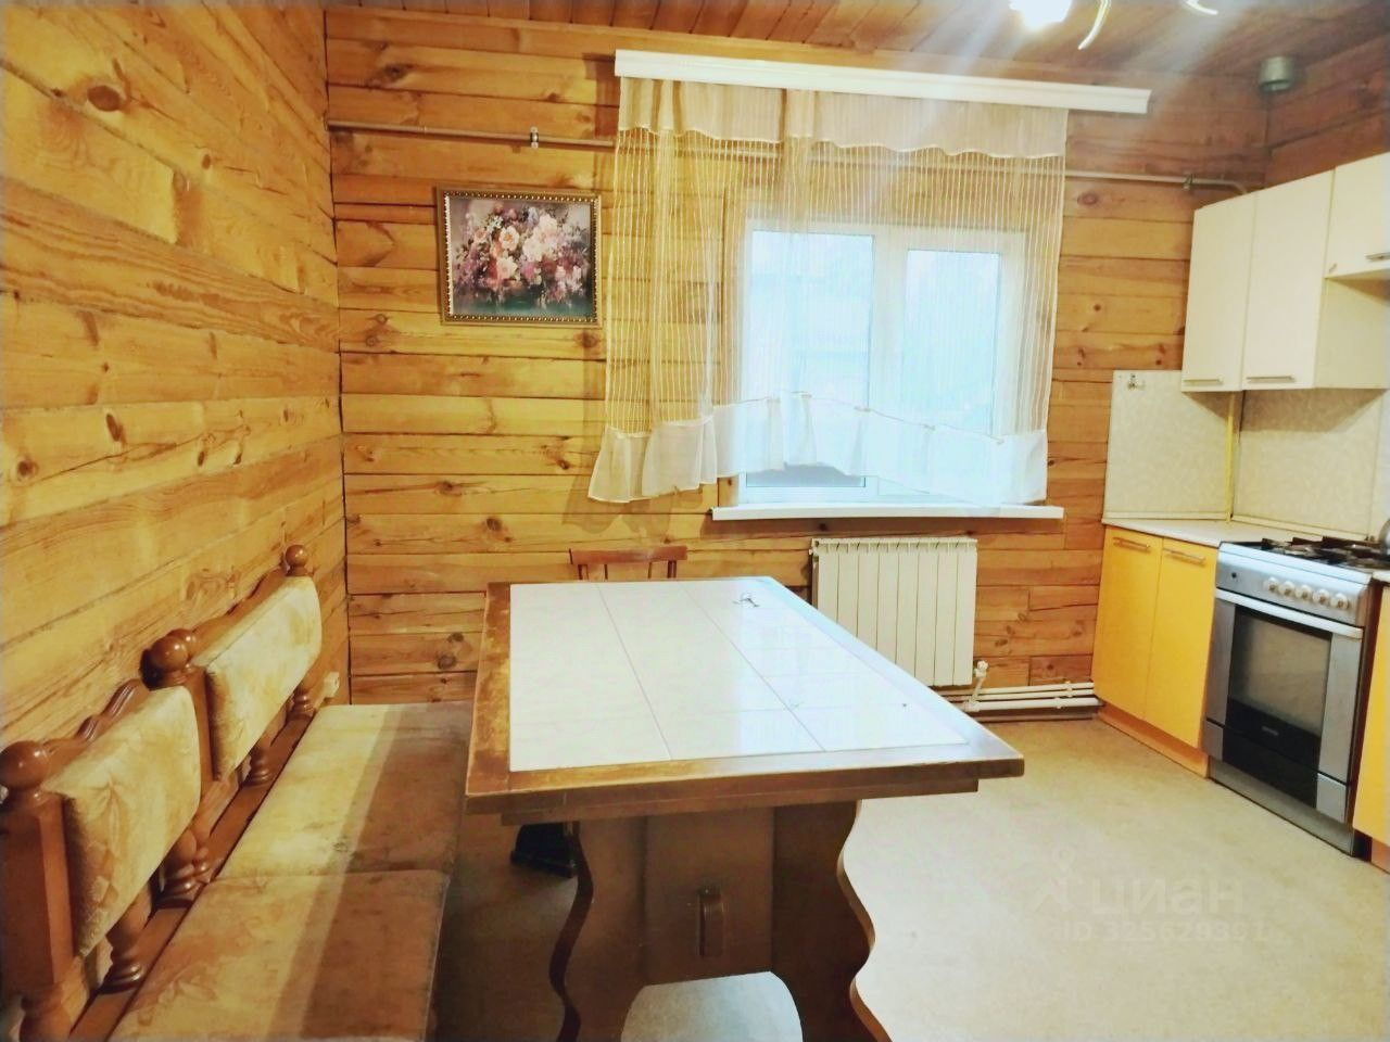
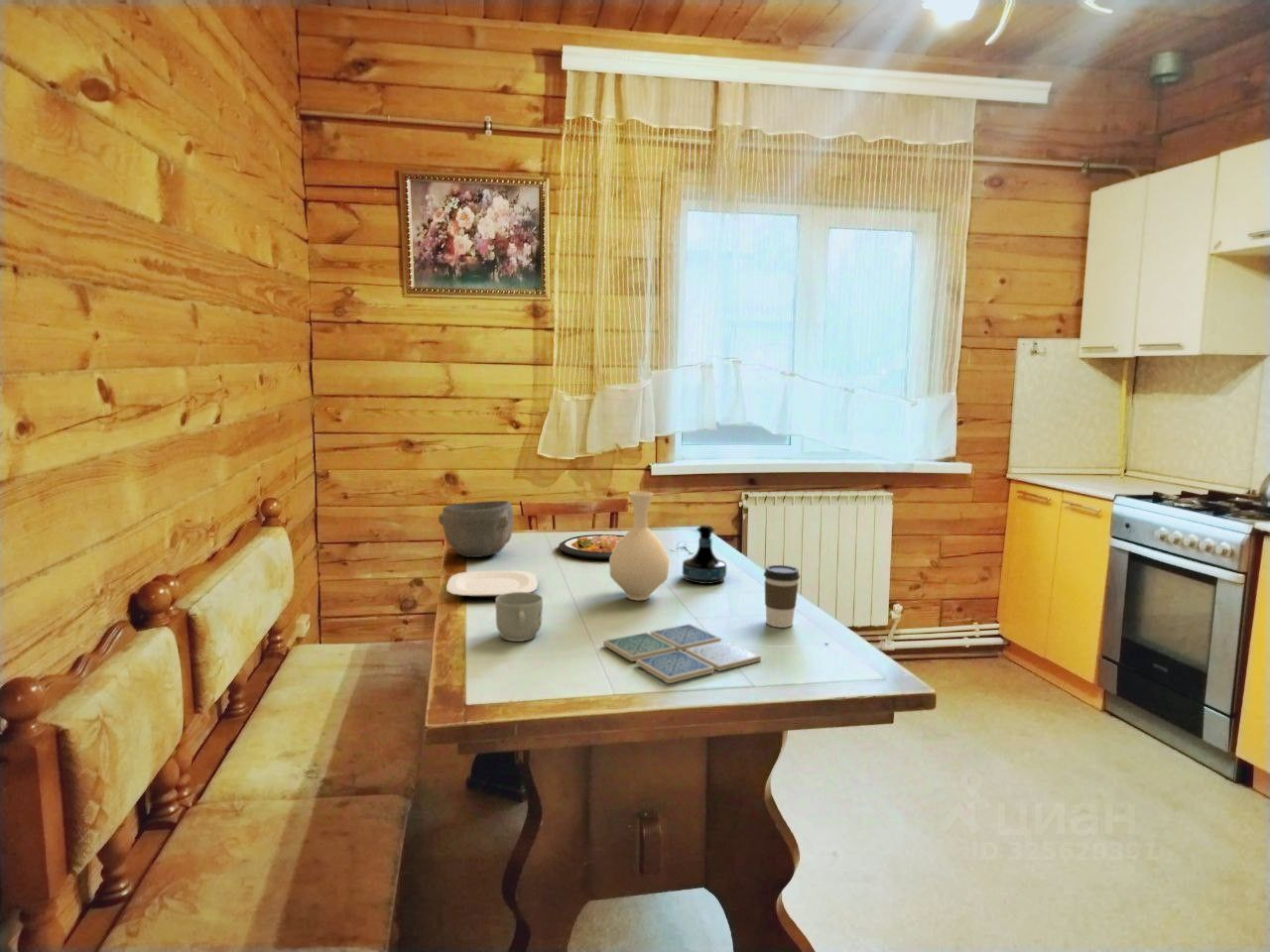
+ mug (519, 619)
+ coffee cup (780, 596)
+ plate (492, 584)
+ bowl (479, 528)
+ drink coaster (680, 651)
+ tequila bottle (704, 552)
+ dish (605, 543)
+ vase (639, 545)
